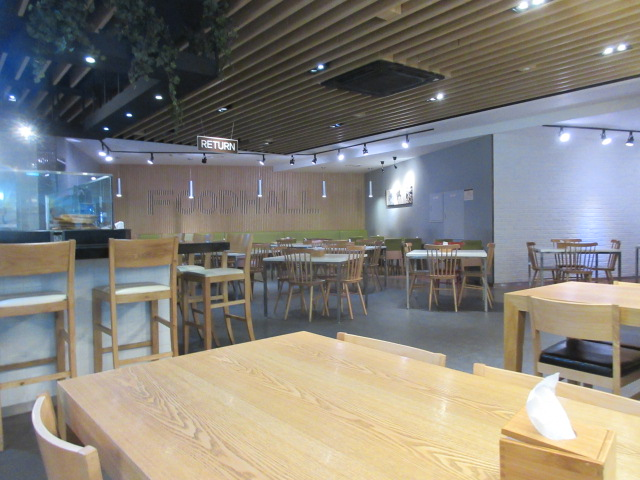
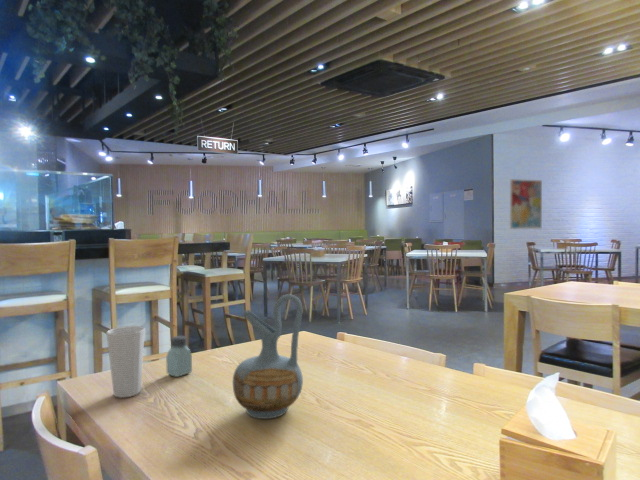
+ cup (126, 361)
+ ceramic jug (267, 352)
+ wall art (526, 204)
+ saltshaker (179, 355)
